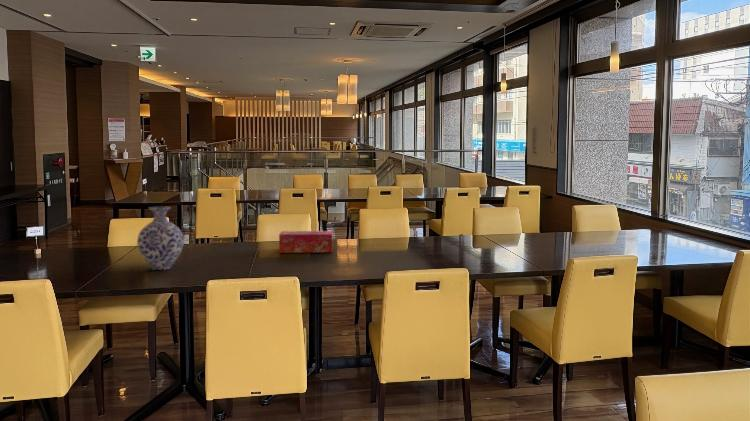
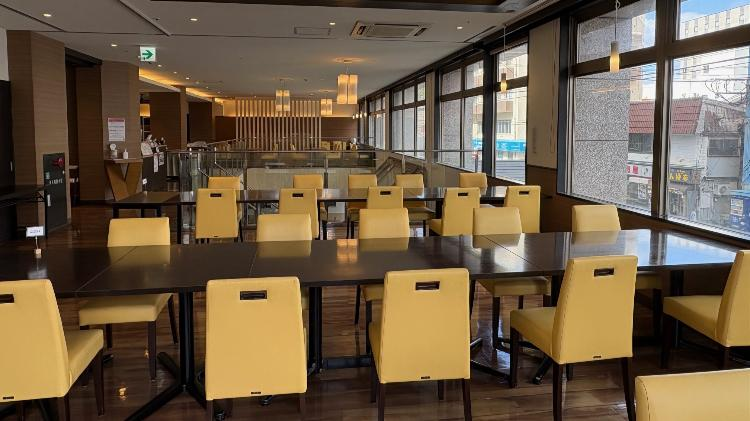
- vase (160, 237)
- tissue box (306, 241)
